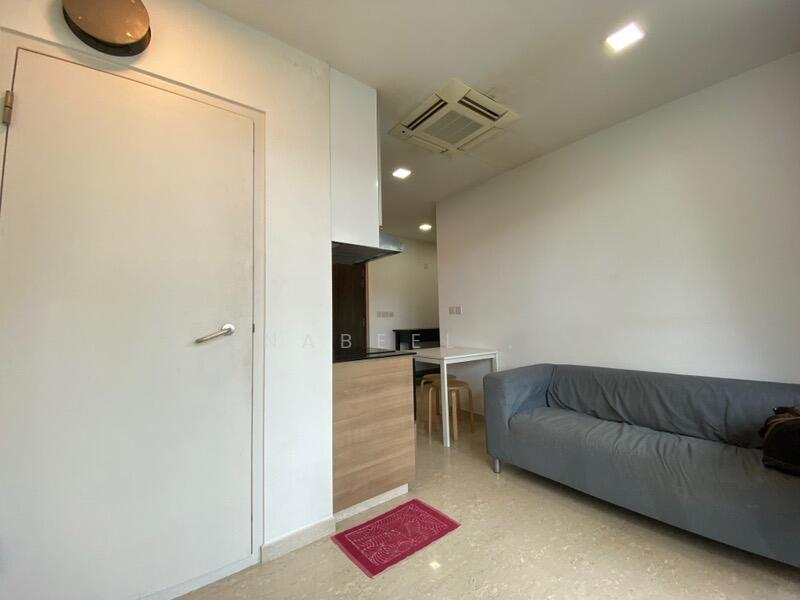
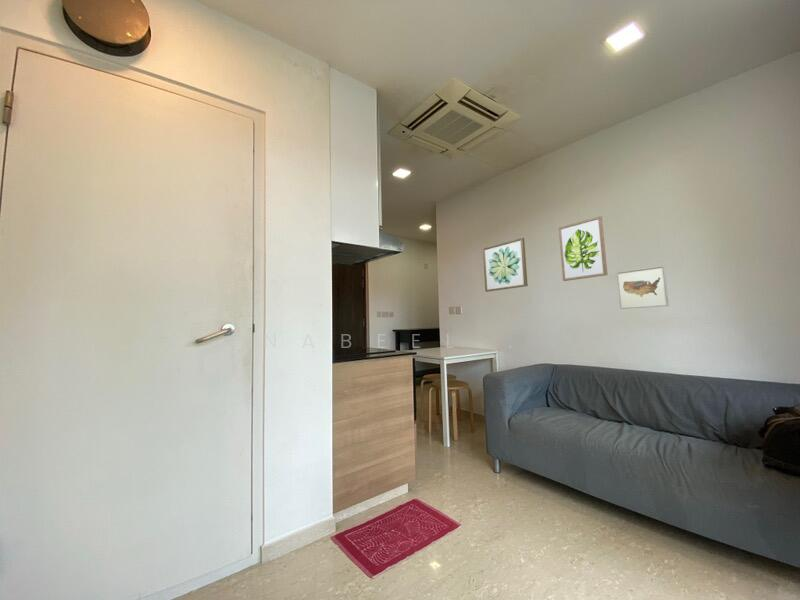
+ wall art (641, 288)
+ wall art (581, 250)
+ wall art (503, 266)
